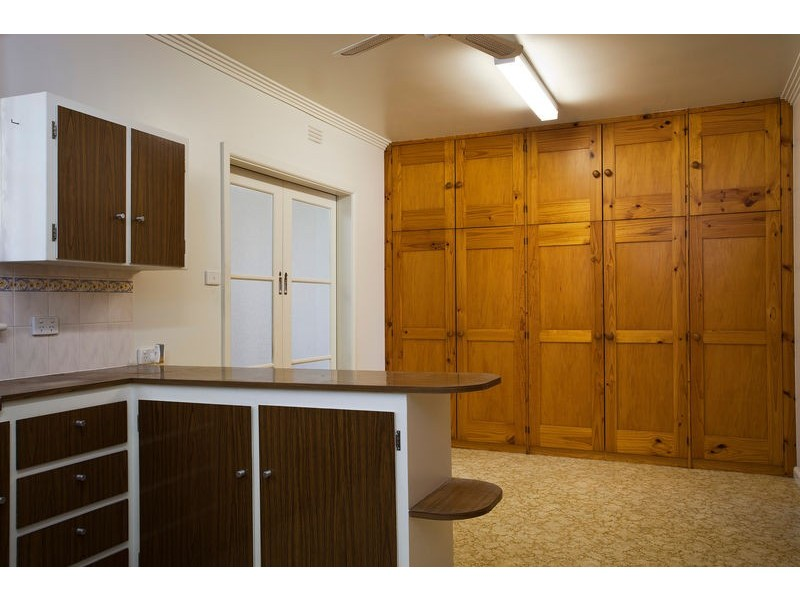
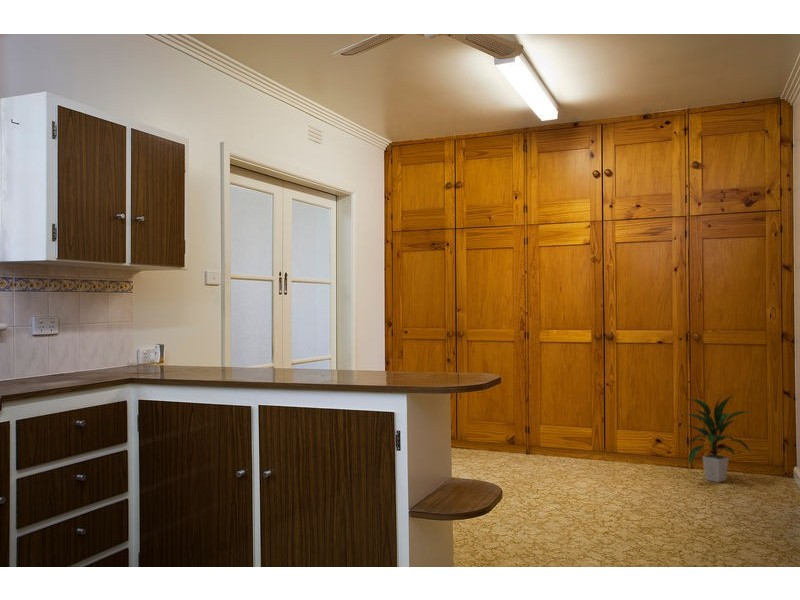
+ indoor plant (711, 435)
